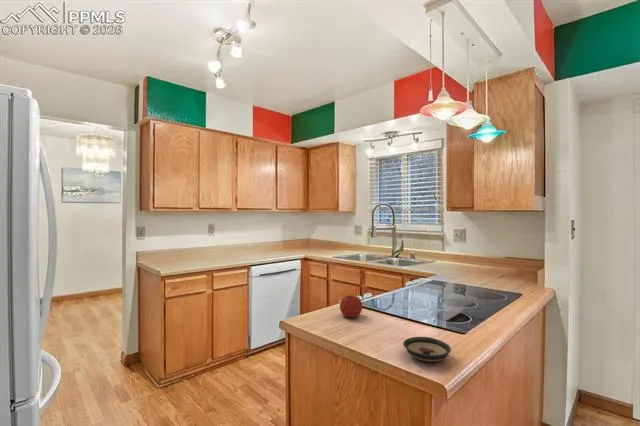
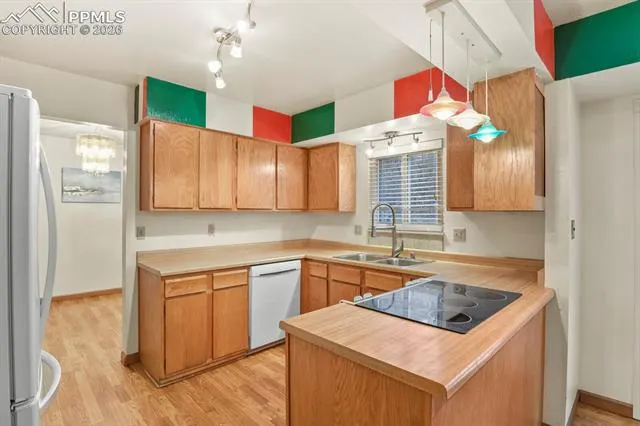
- saucer (426, 351)
- fruit (351, 304)
